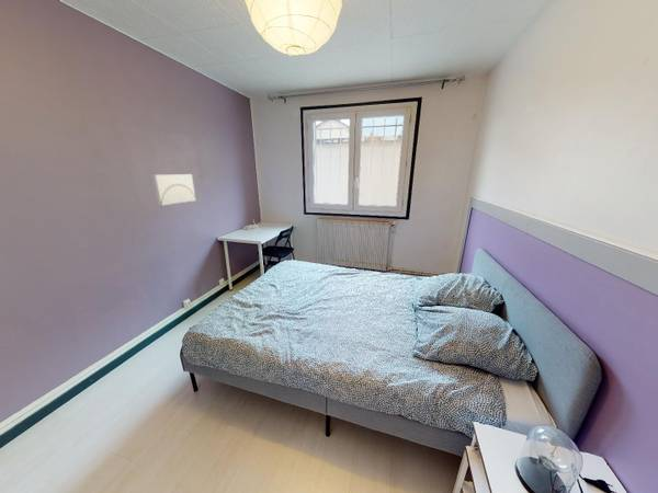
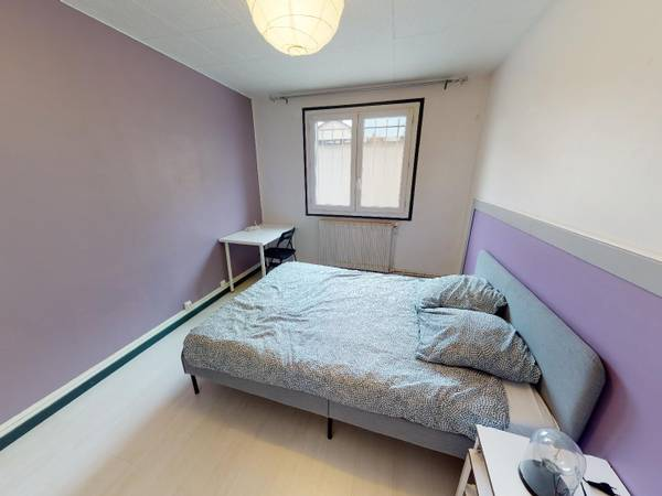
- wall art (175, 188)
